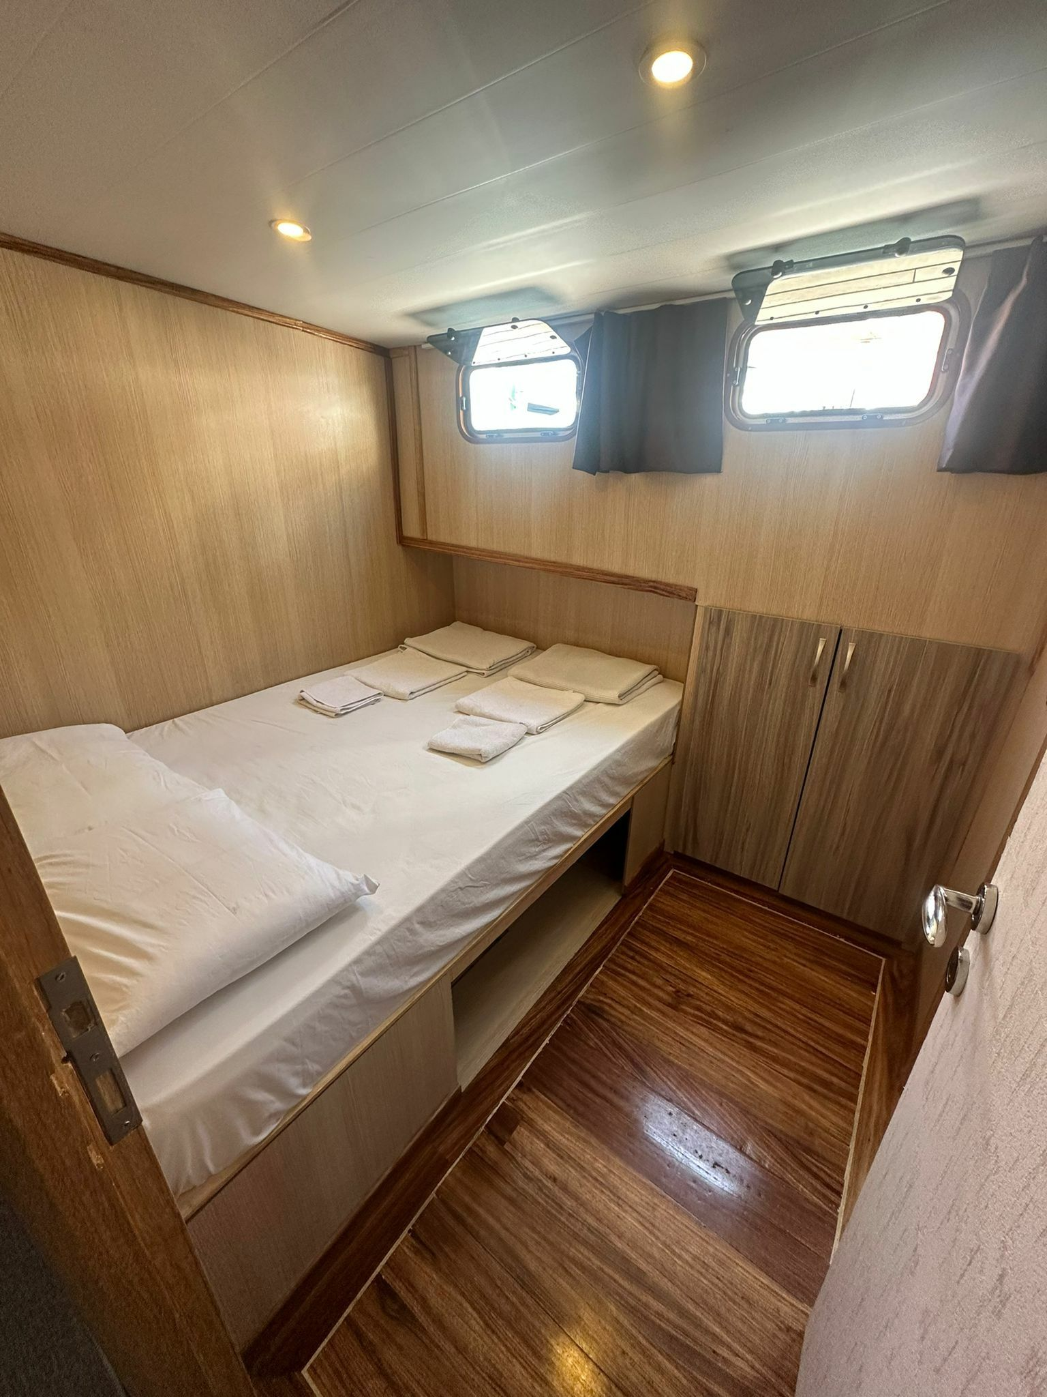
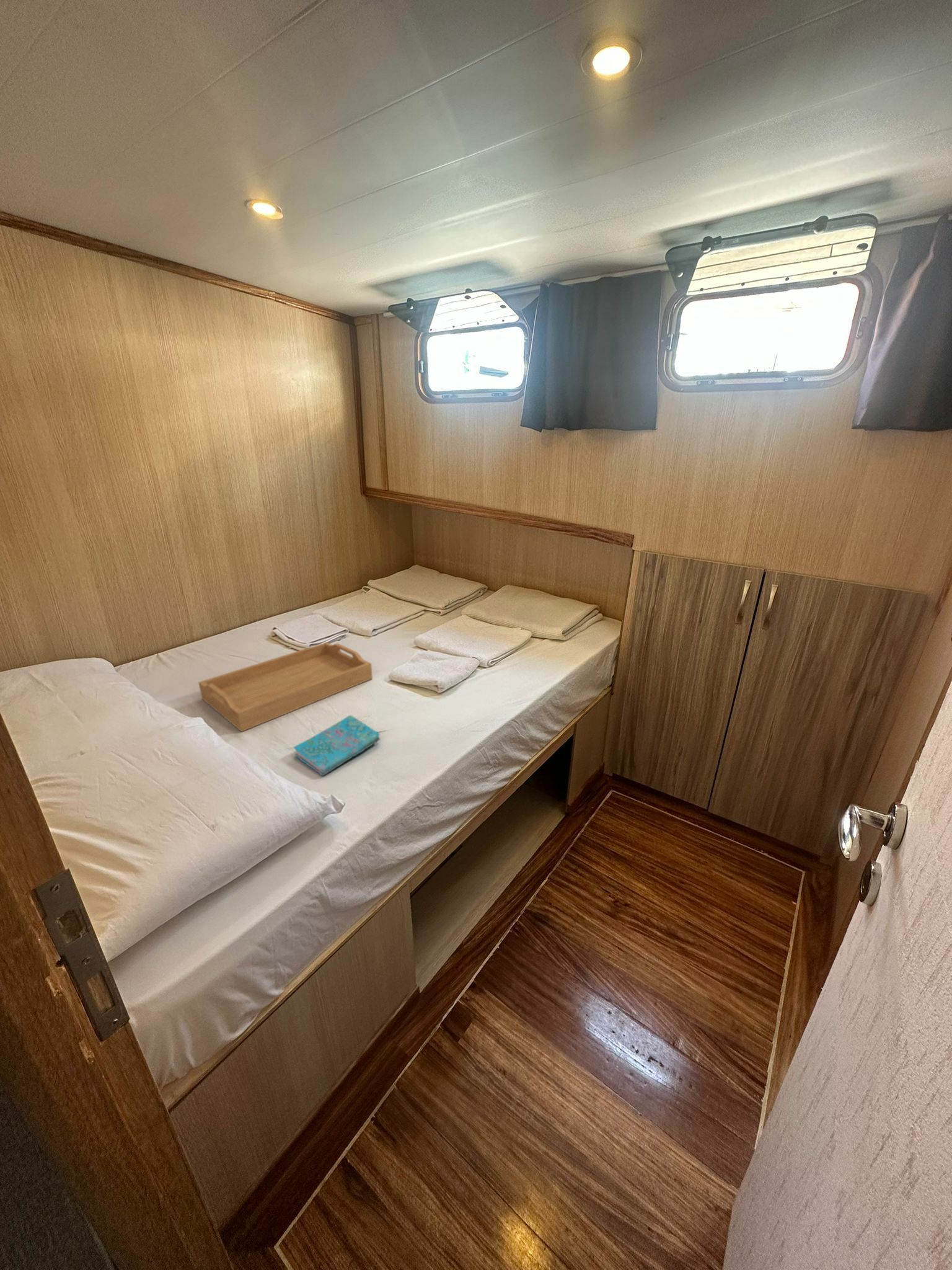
+ cover (338, 743)
+ serving tray (289, 678)
